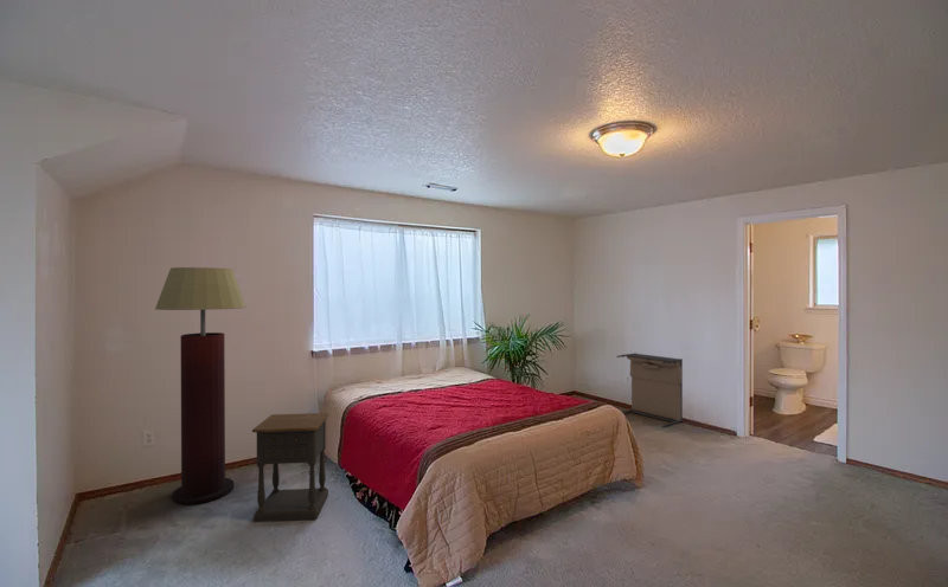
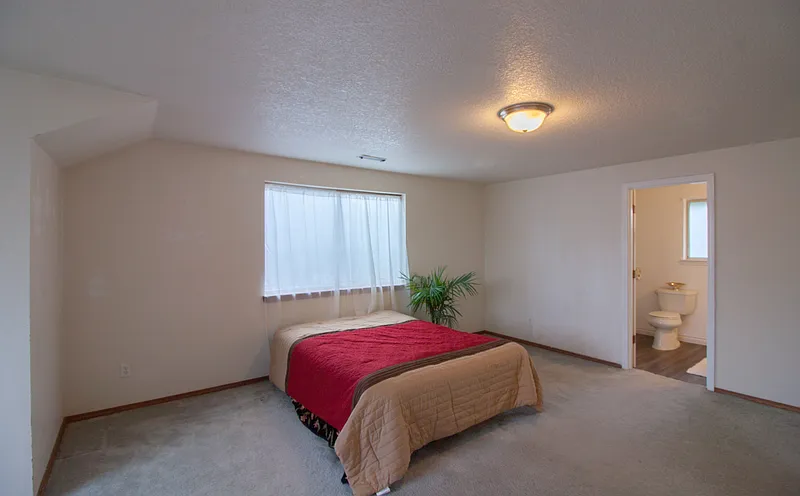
- floor lamp (203, 380)
- nightstand (293, 462)
- laundry hamper (648, 387)
